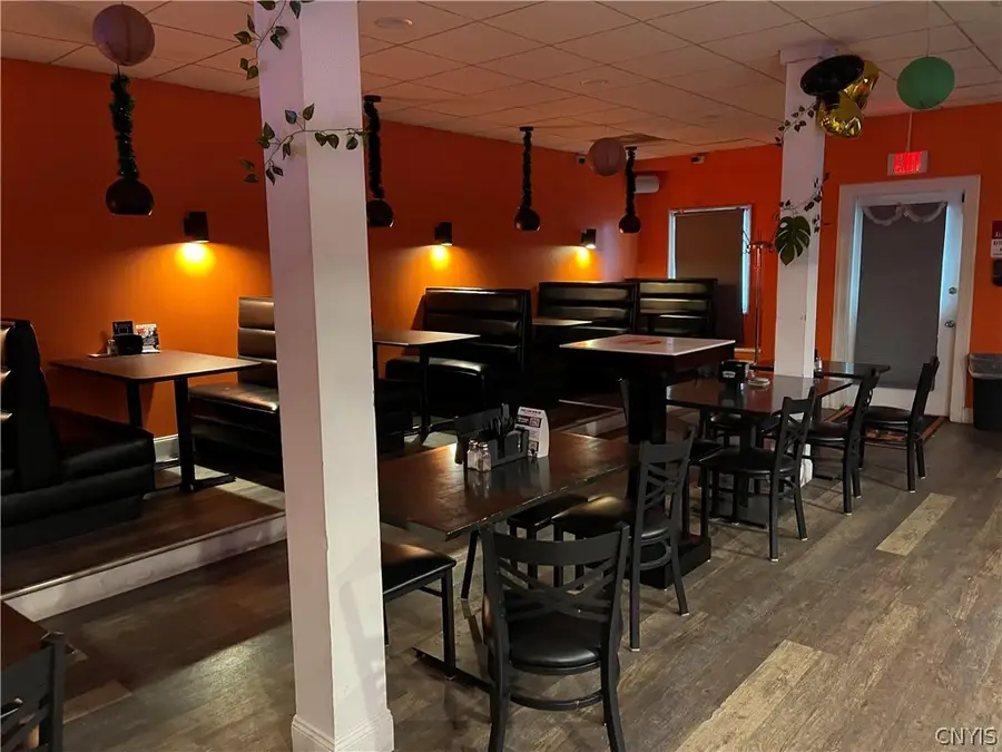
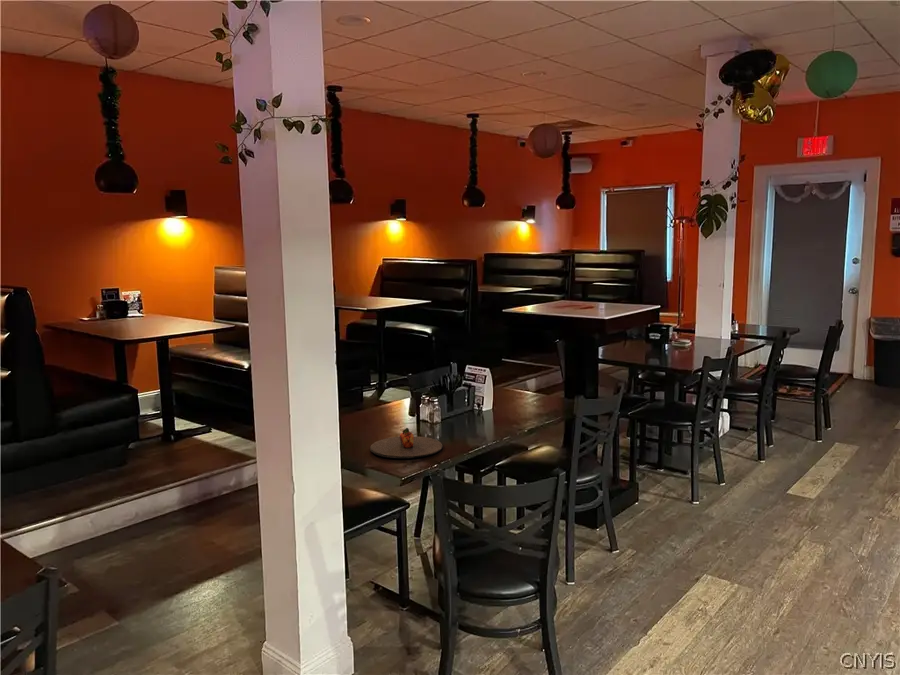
+ plate (406, 438)
